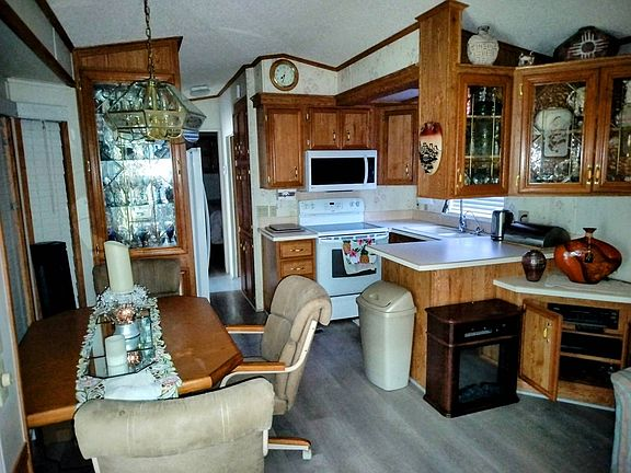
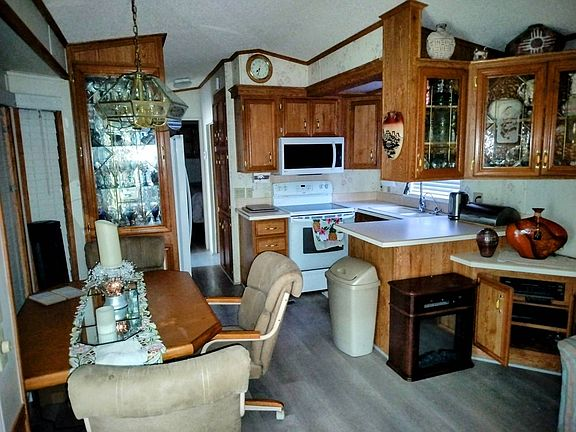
+ drink coaster (58, 295)
